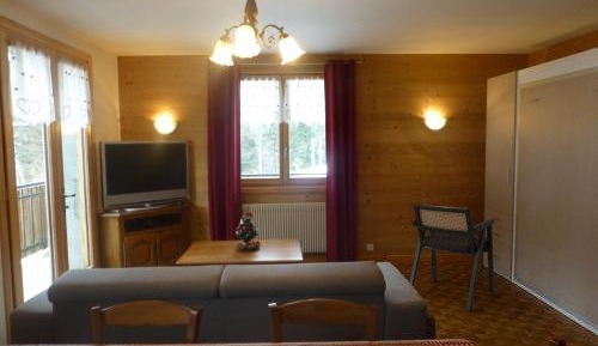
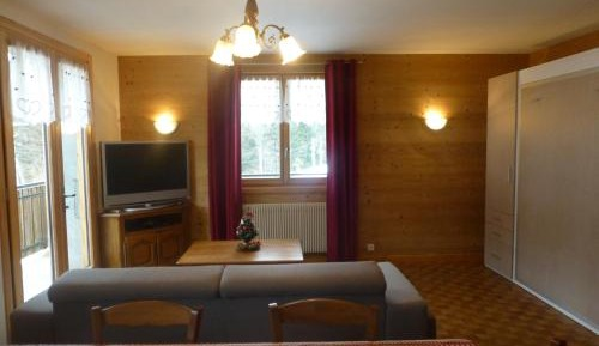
- armchair (450, 249)
